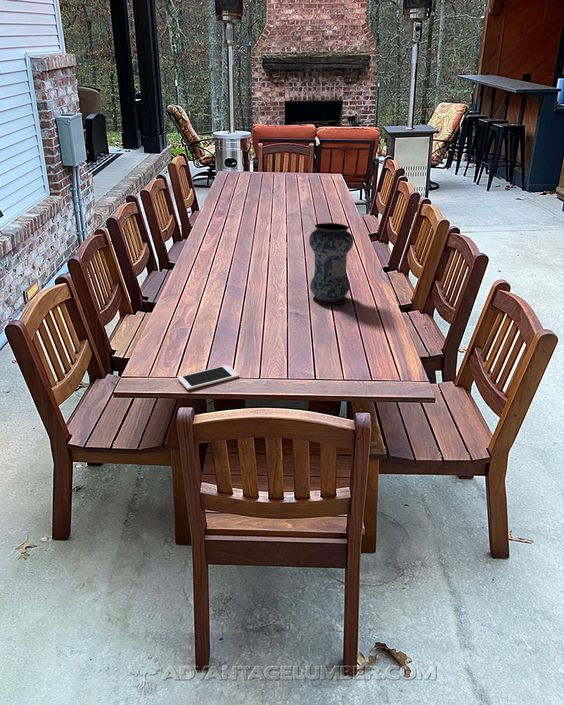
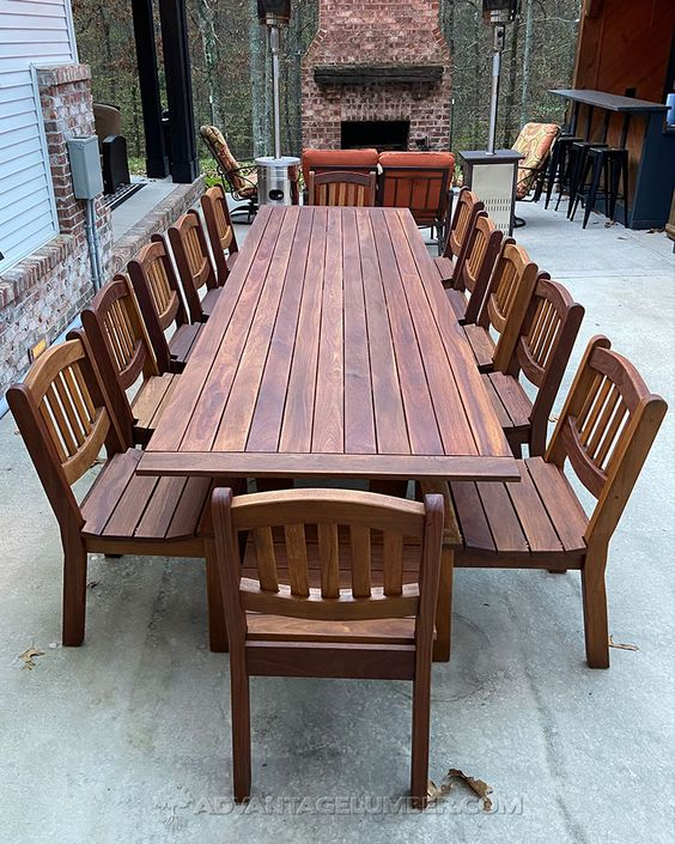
- cell phone (208, 376)
- vase (330, 263)
